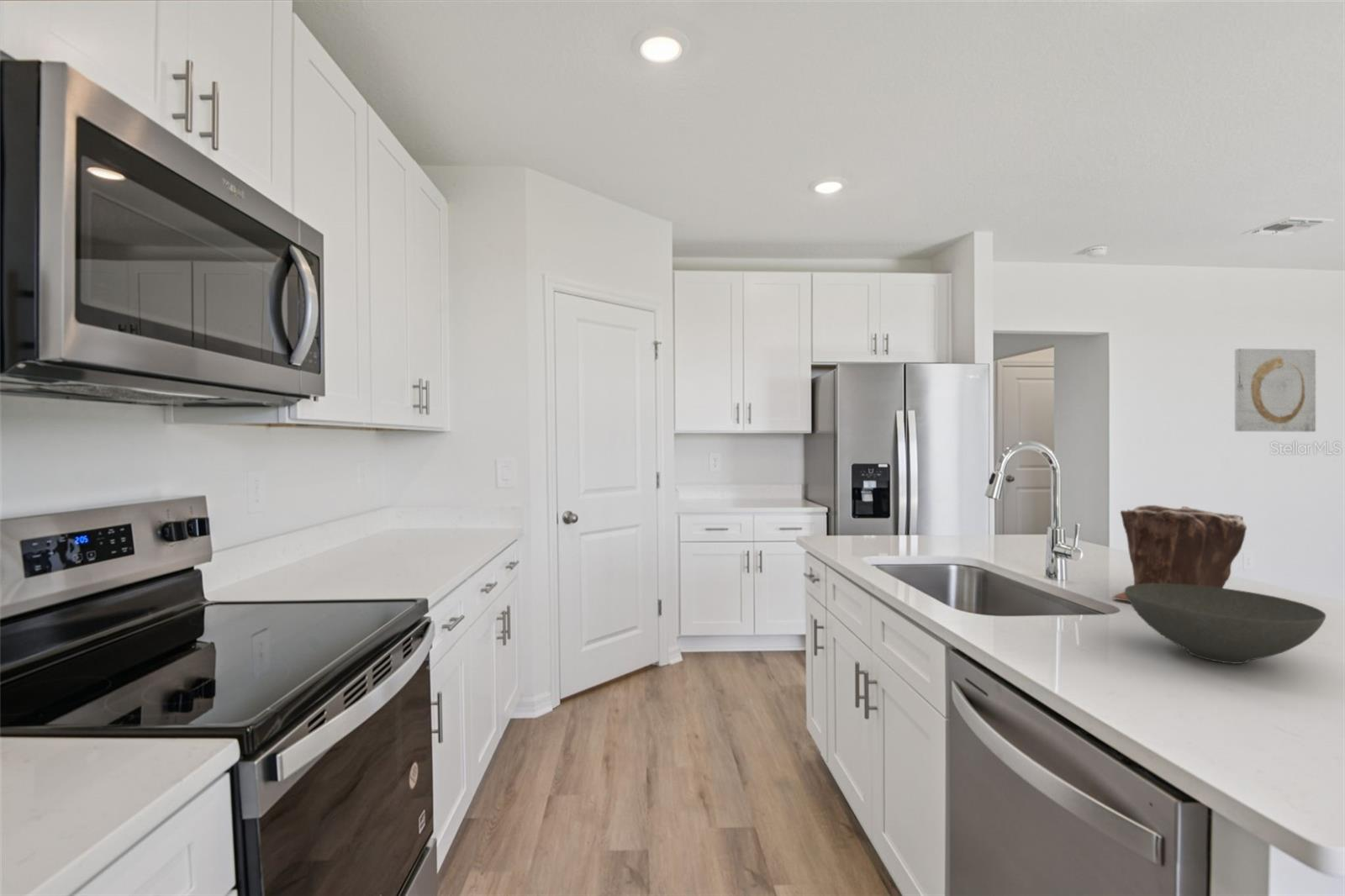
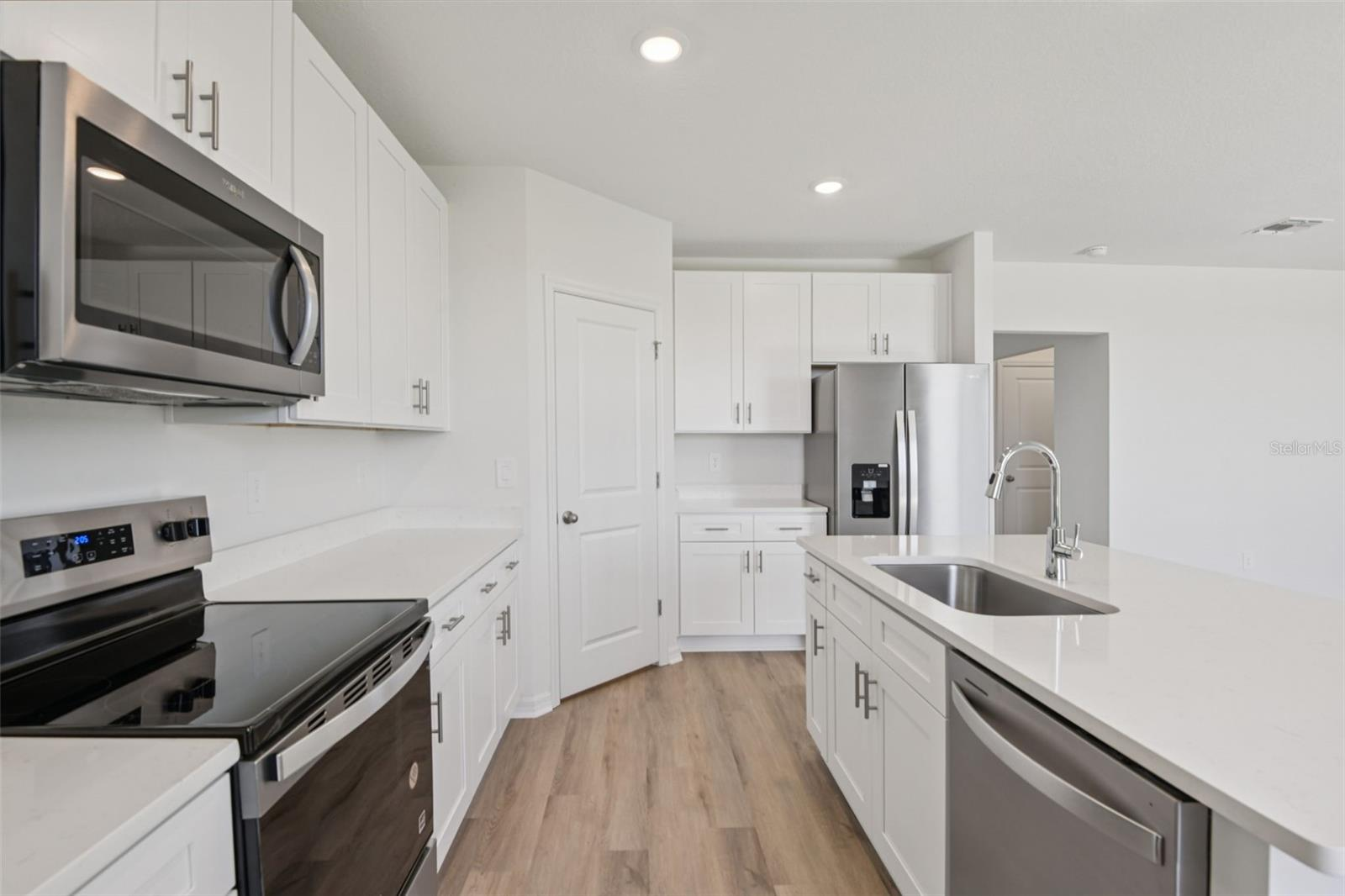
- wall art (1274, 390)
- plant pot (1181, 554)
- bowl (1216, 628)
